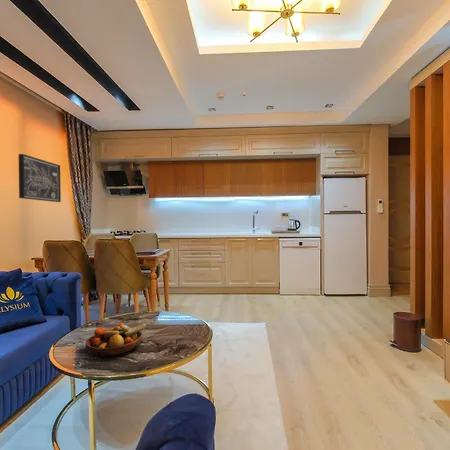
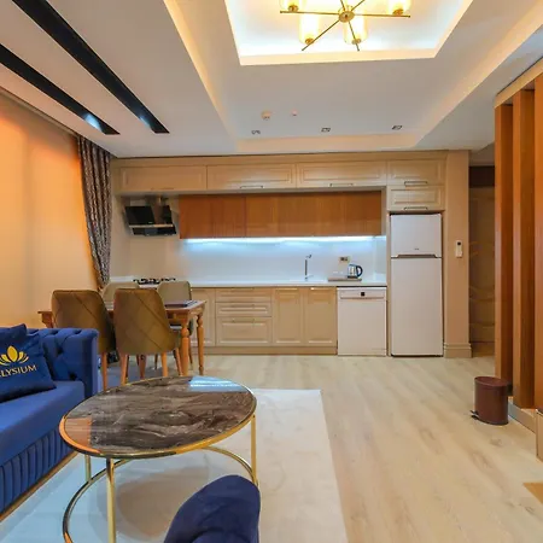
- fruit bowl (115, 335)
- wall art (41, 180)
